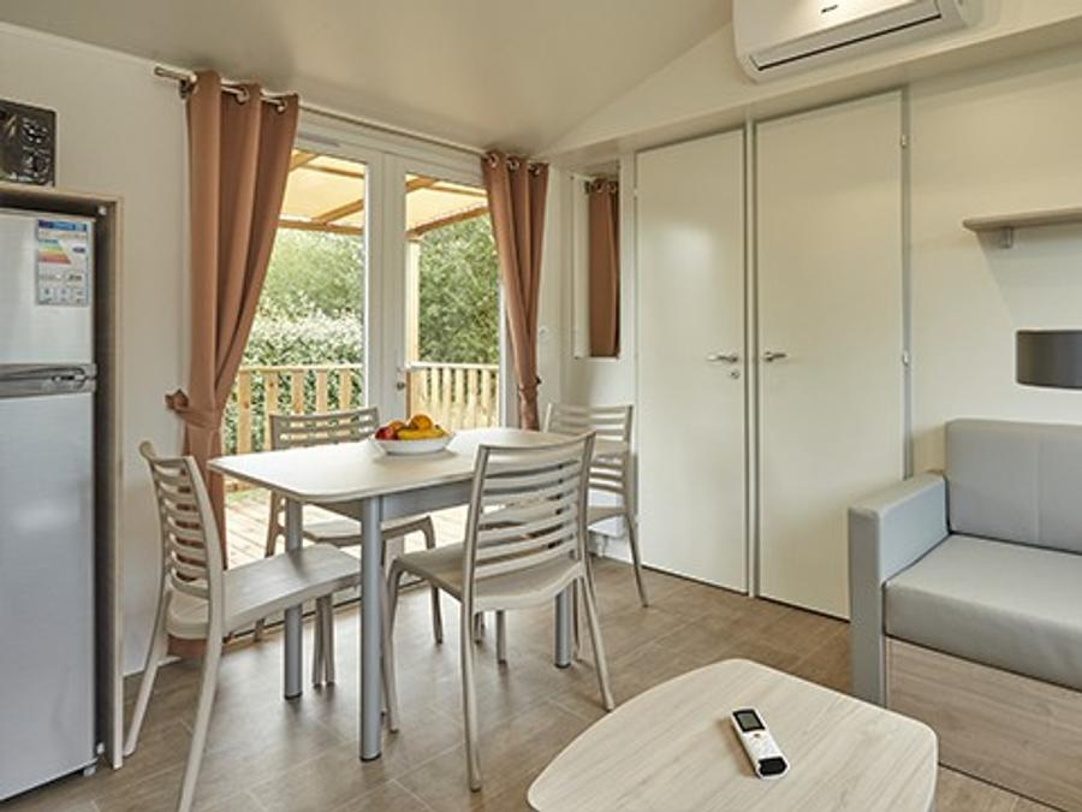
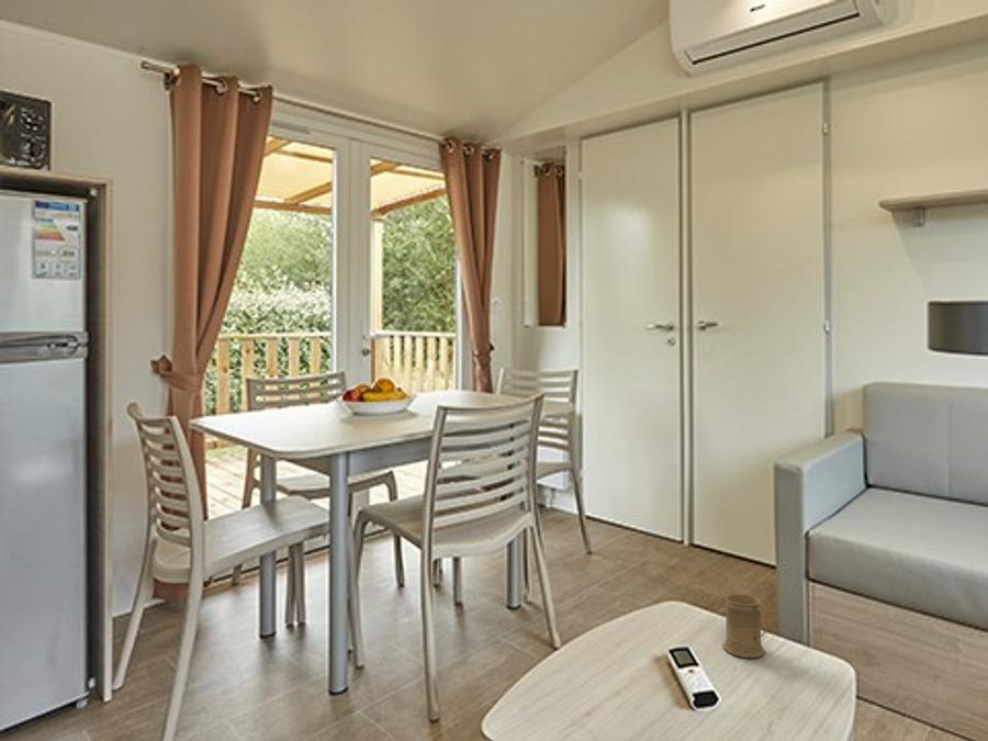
+ mug (748, 626)
